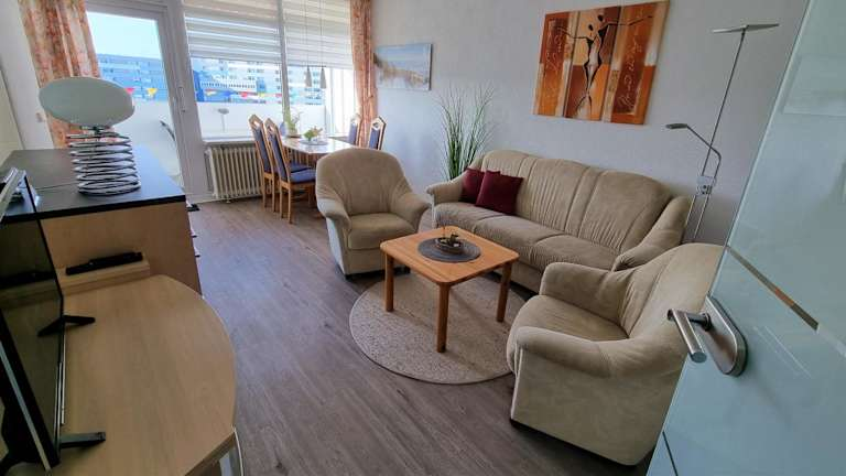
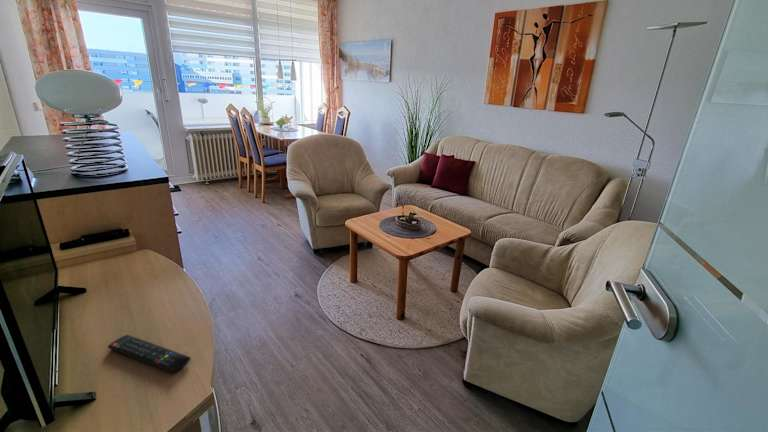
+ remote control (148, 353)
